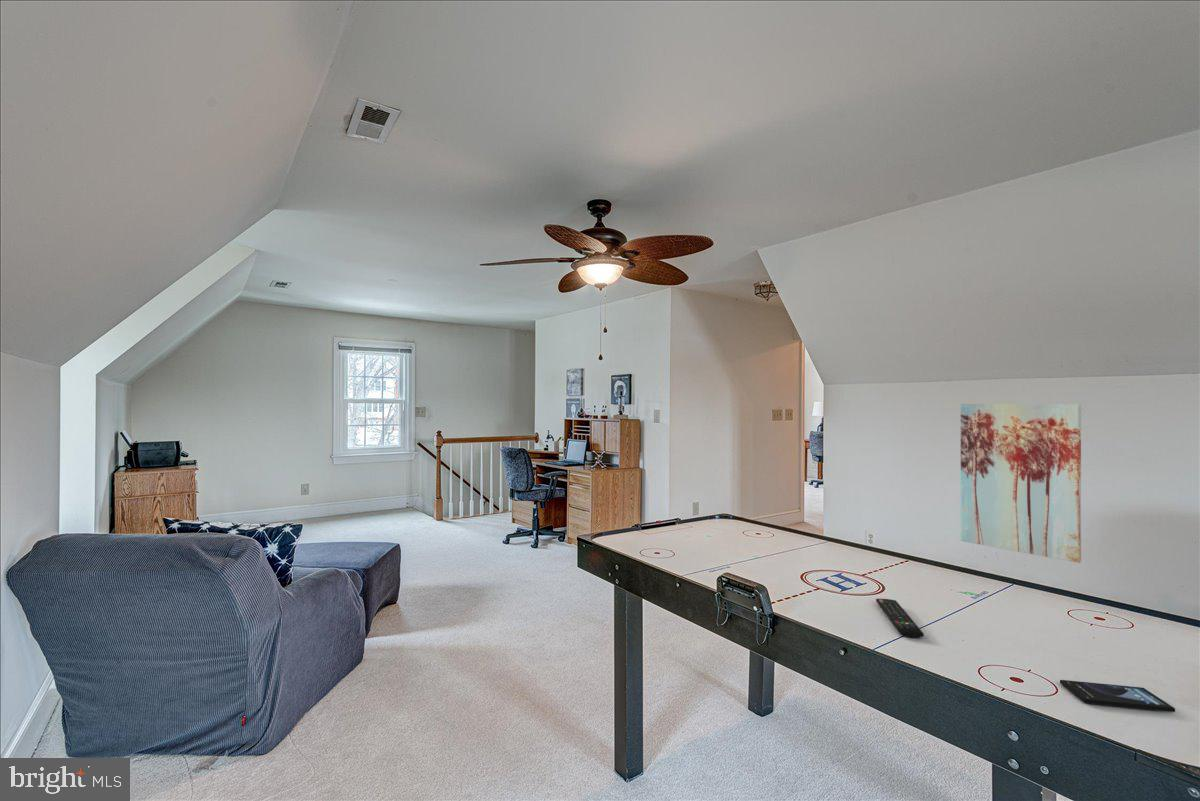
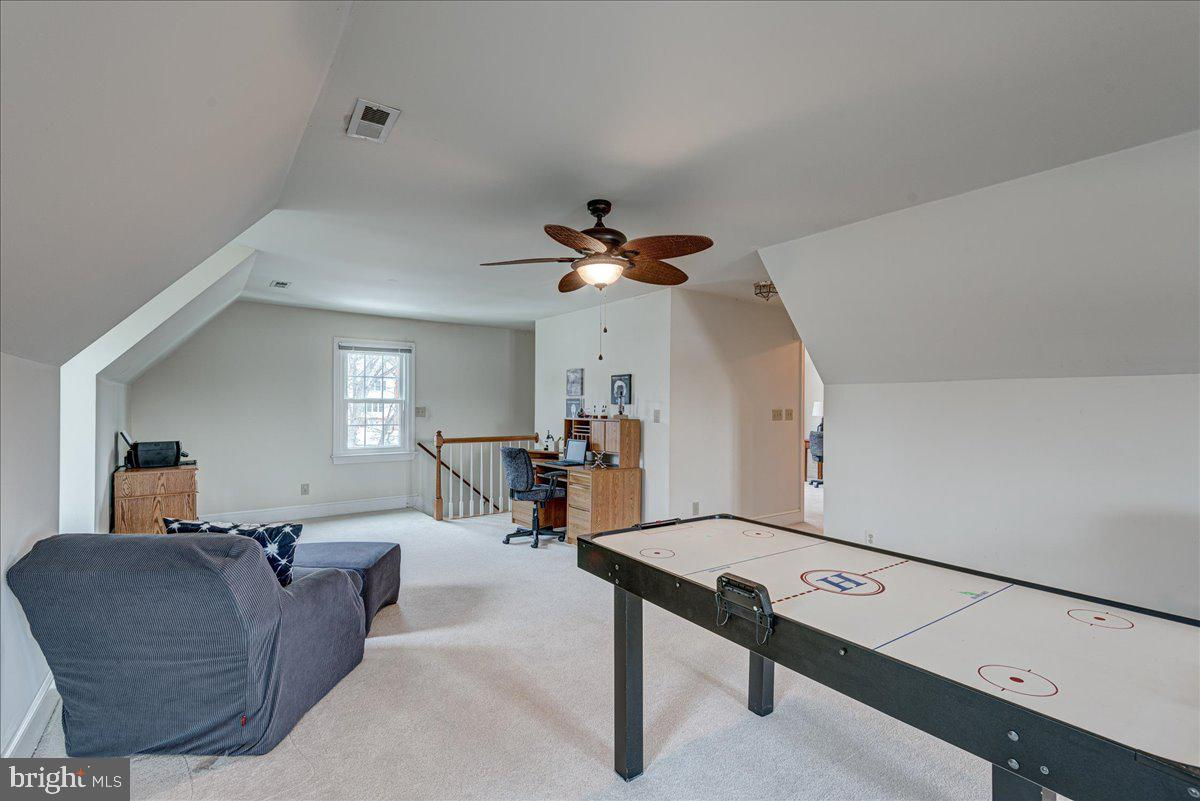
- smartphone (1114, 695)
- wall art (1016, 477)
- remote control (897, 616)
